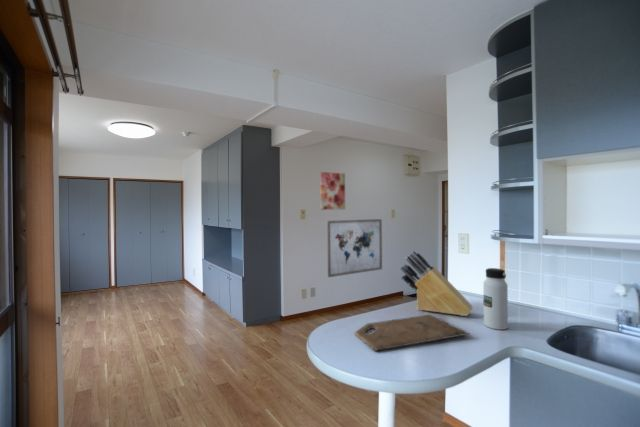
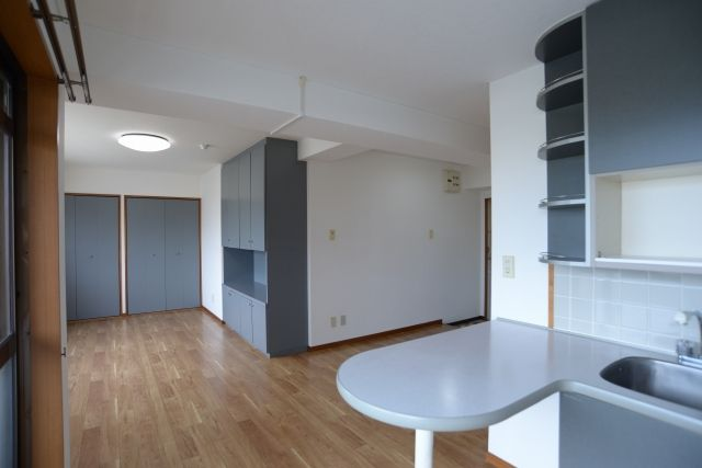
- wall art (356, 246)
- cutting board (406, 330)
- knife block (435, 280)
- wall art (332, 191)
- water bottle (495, 297)
